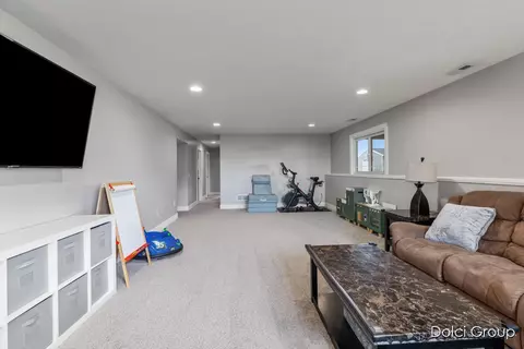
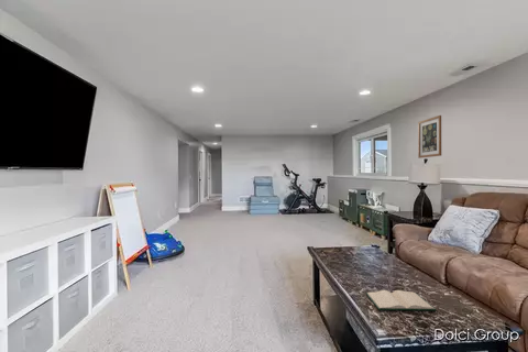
+ hardback book (398, 299)
+ wall art (429, 138)
